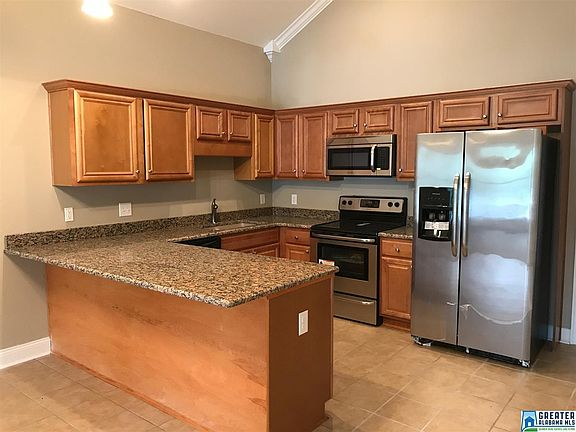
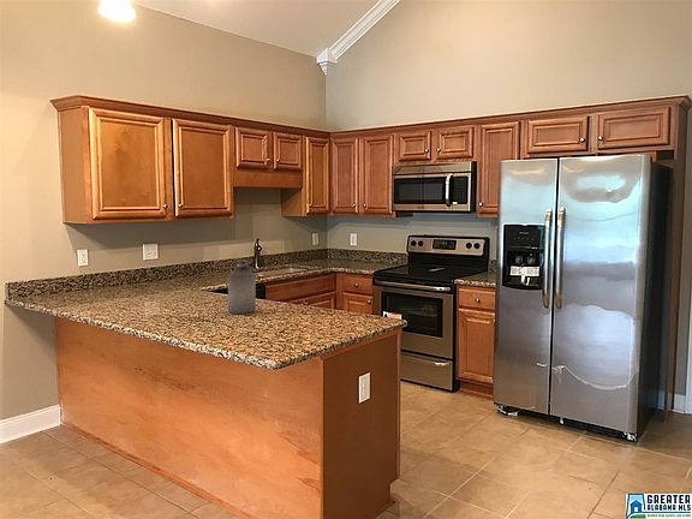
+ bottle (241, 285)
